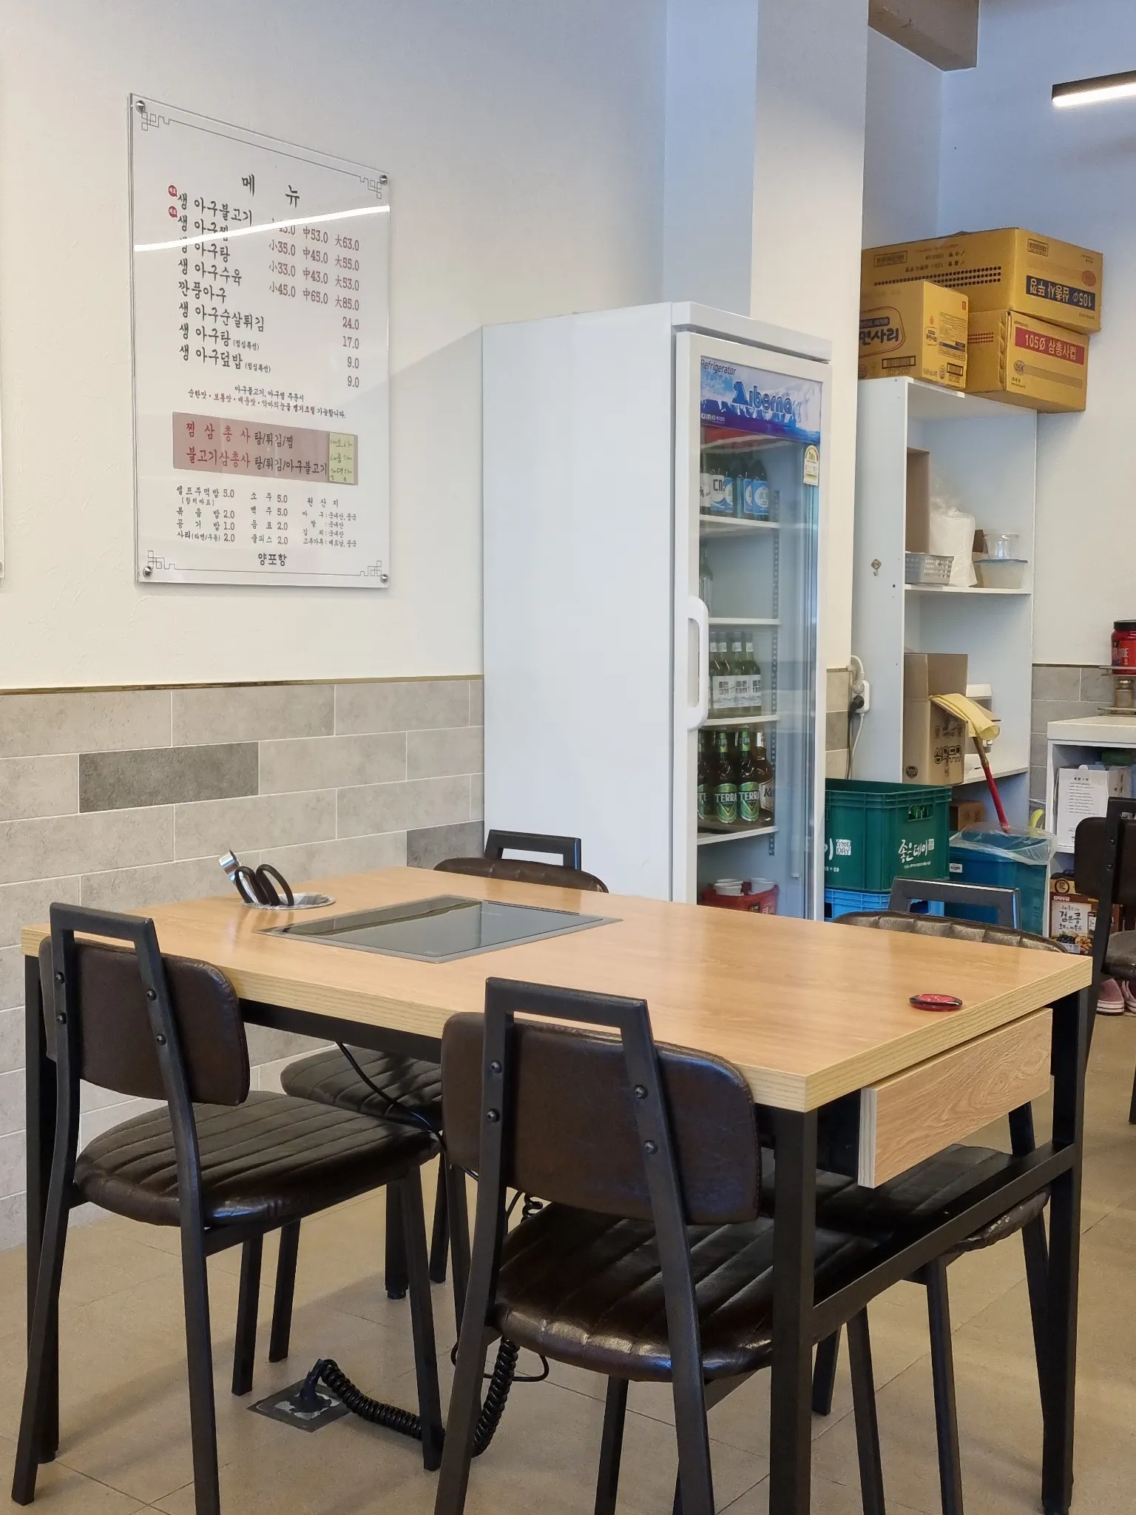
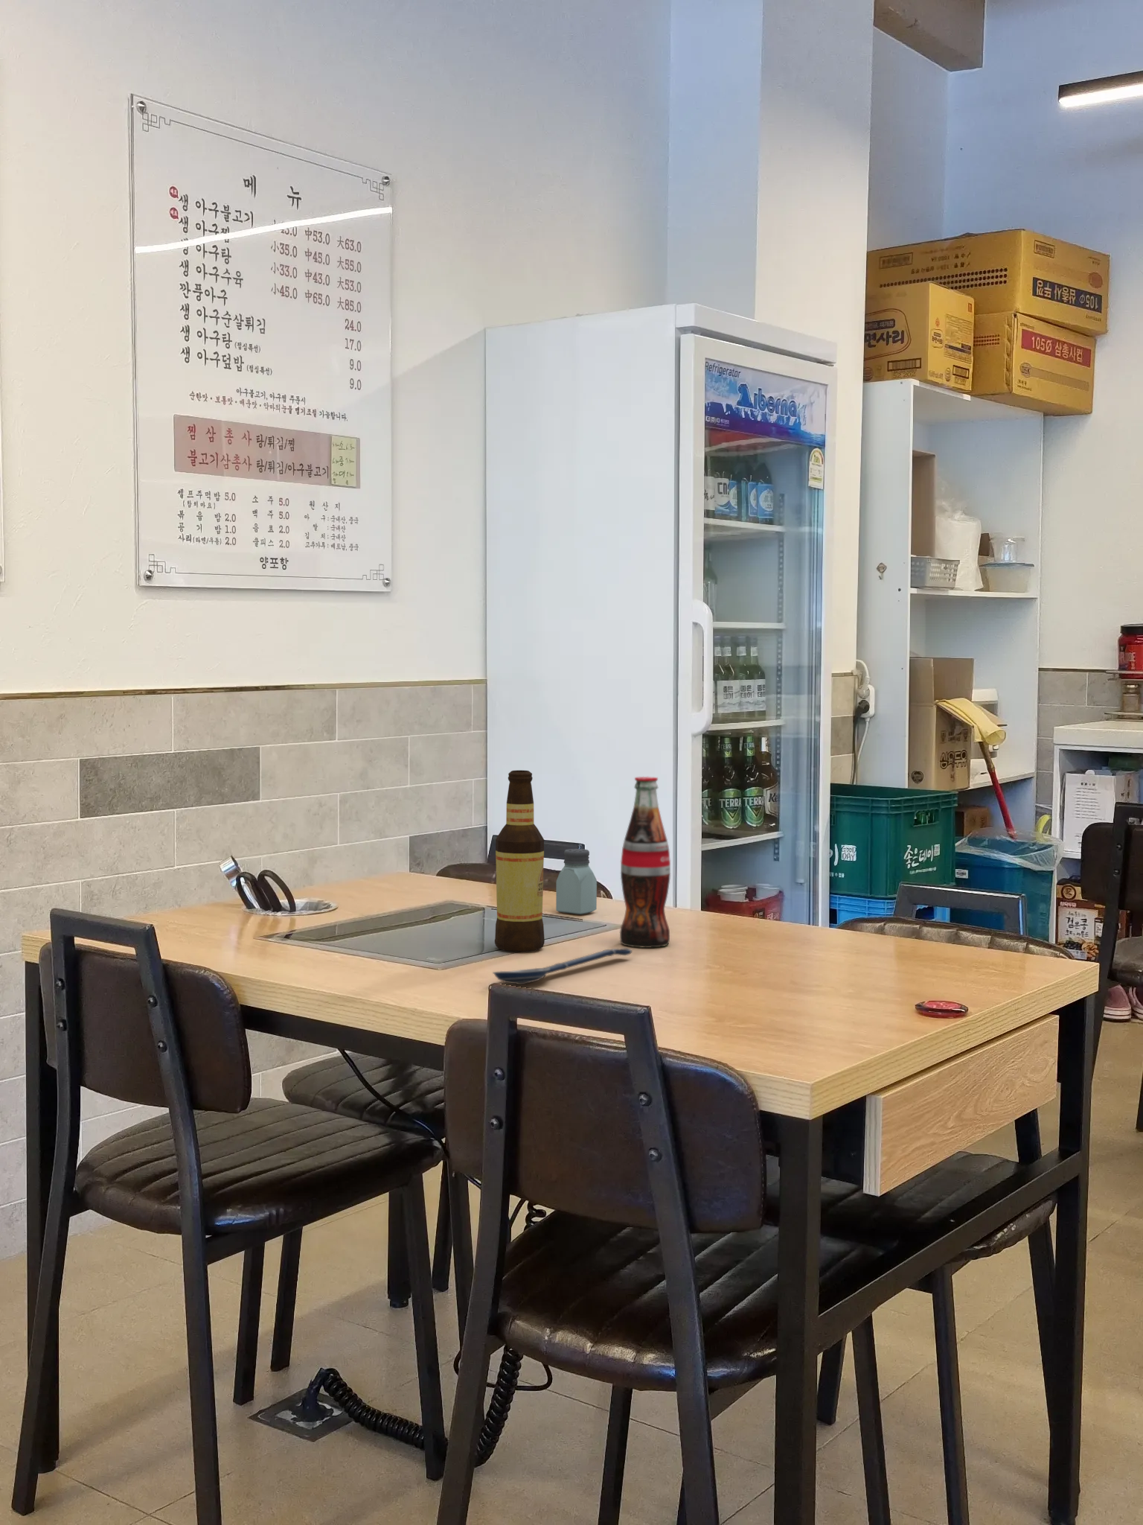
+ pop (645, 860)
+ bottle (520, 860)
+ spoon (569, 963)
+ saltshaker (576, 881)
